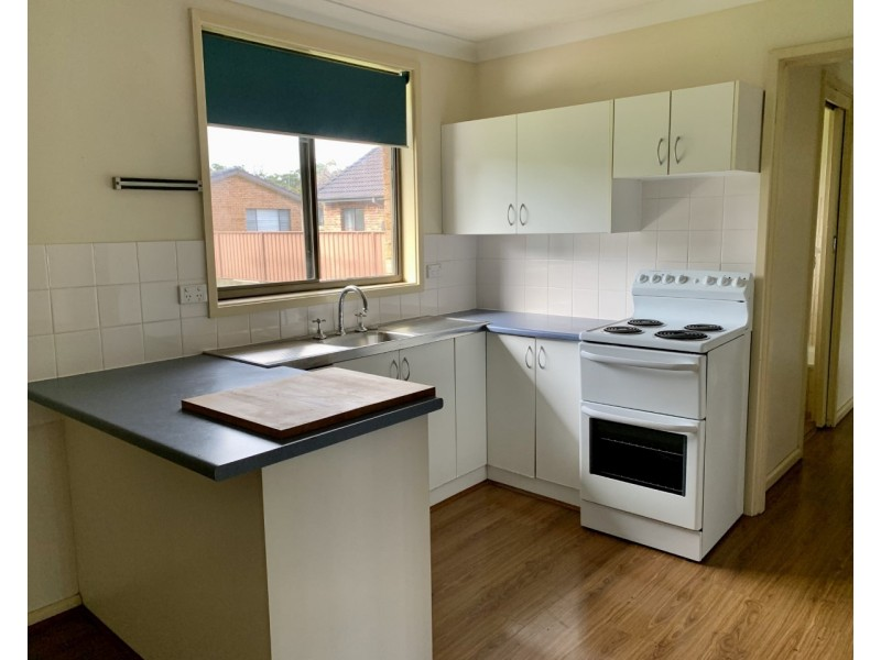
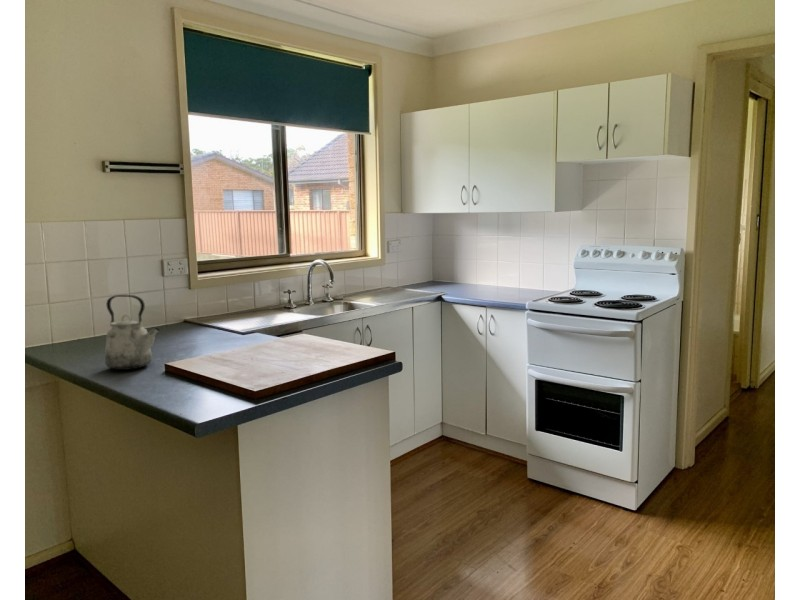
+ kettle (134, 331)
